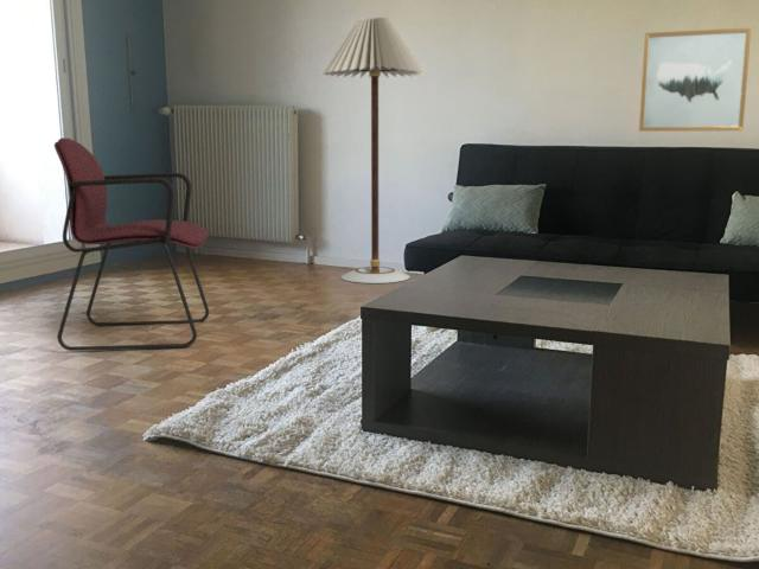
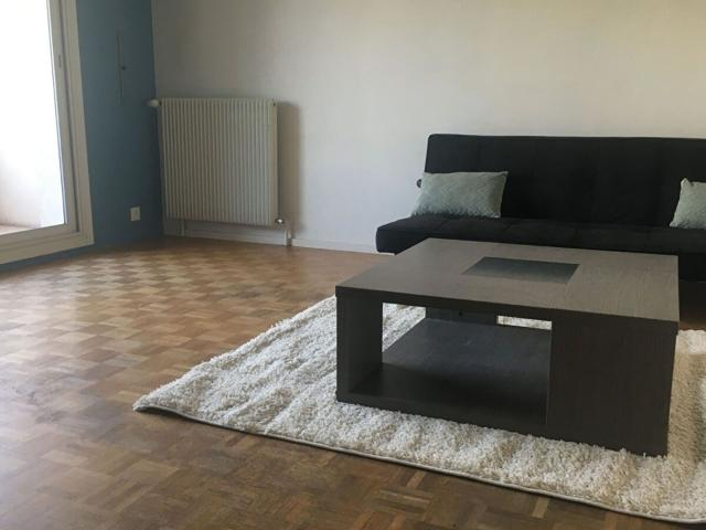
- wall art (693, 81)
- armchair (133, 238)
- floor lamp (375, 152)
